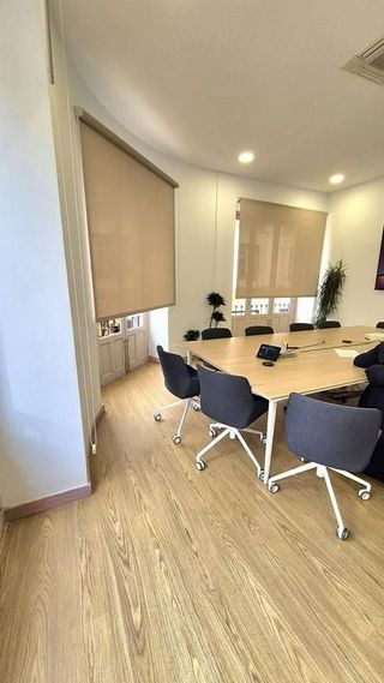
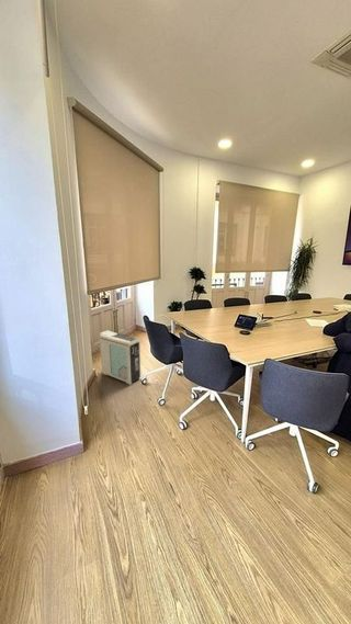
+ air purifier (120, 355)
